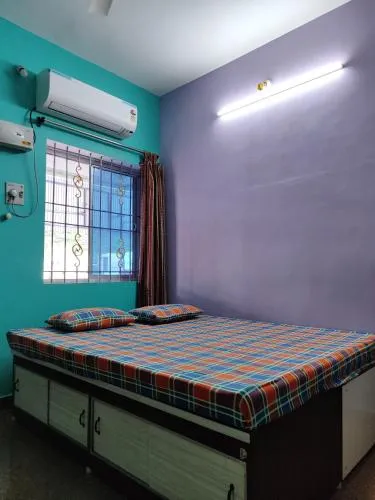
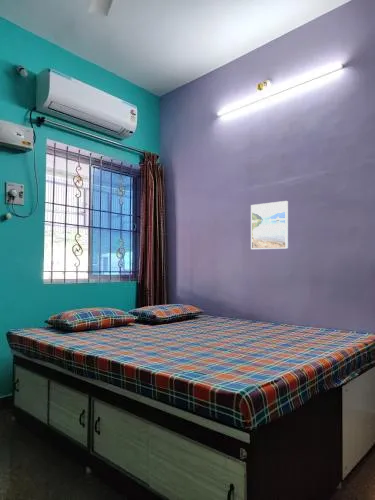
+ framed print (268, 226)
